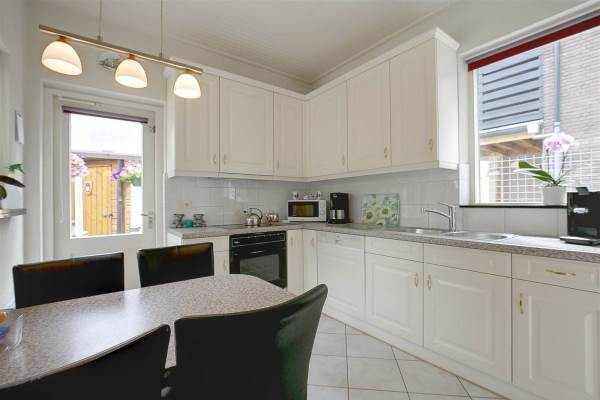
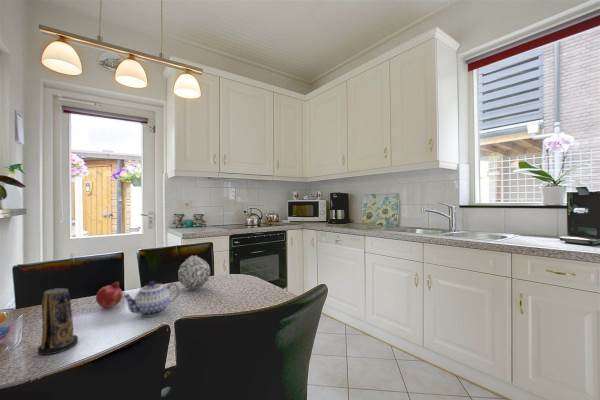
+ teapot (152, 297)
+ candle (58, 318)
+ decorative ball (194, 271)
+ fruit (109, 294)
